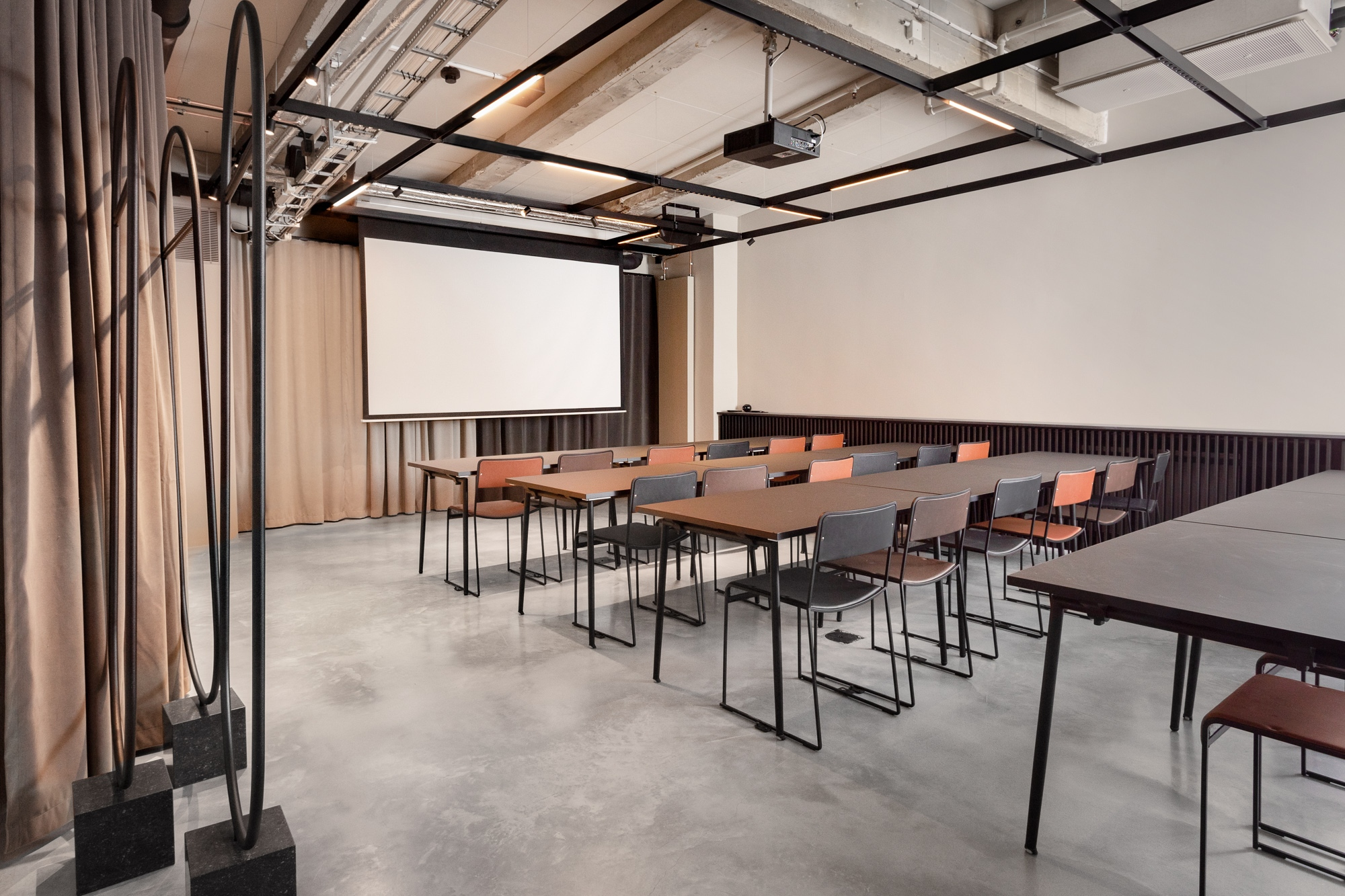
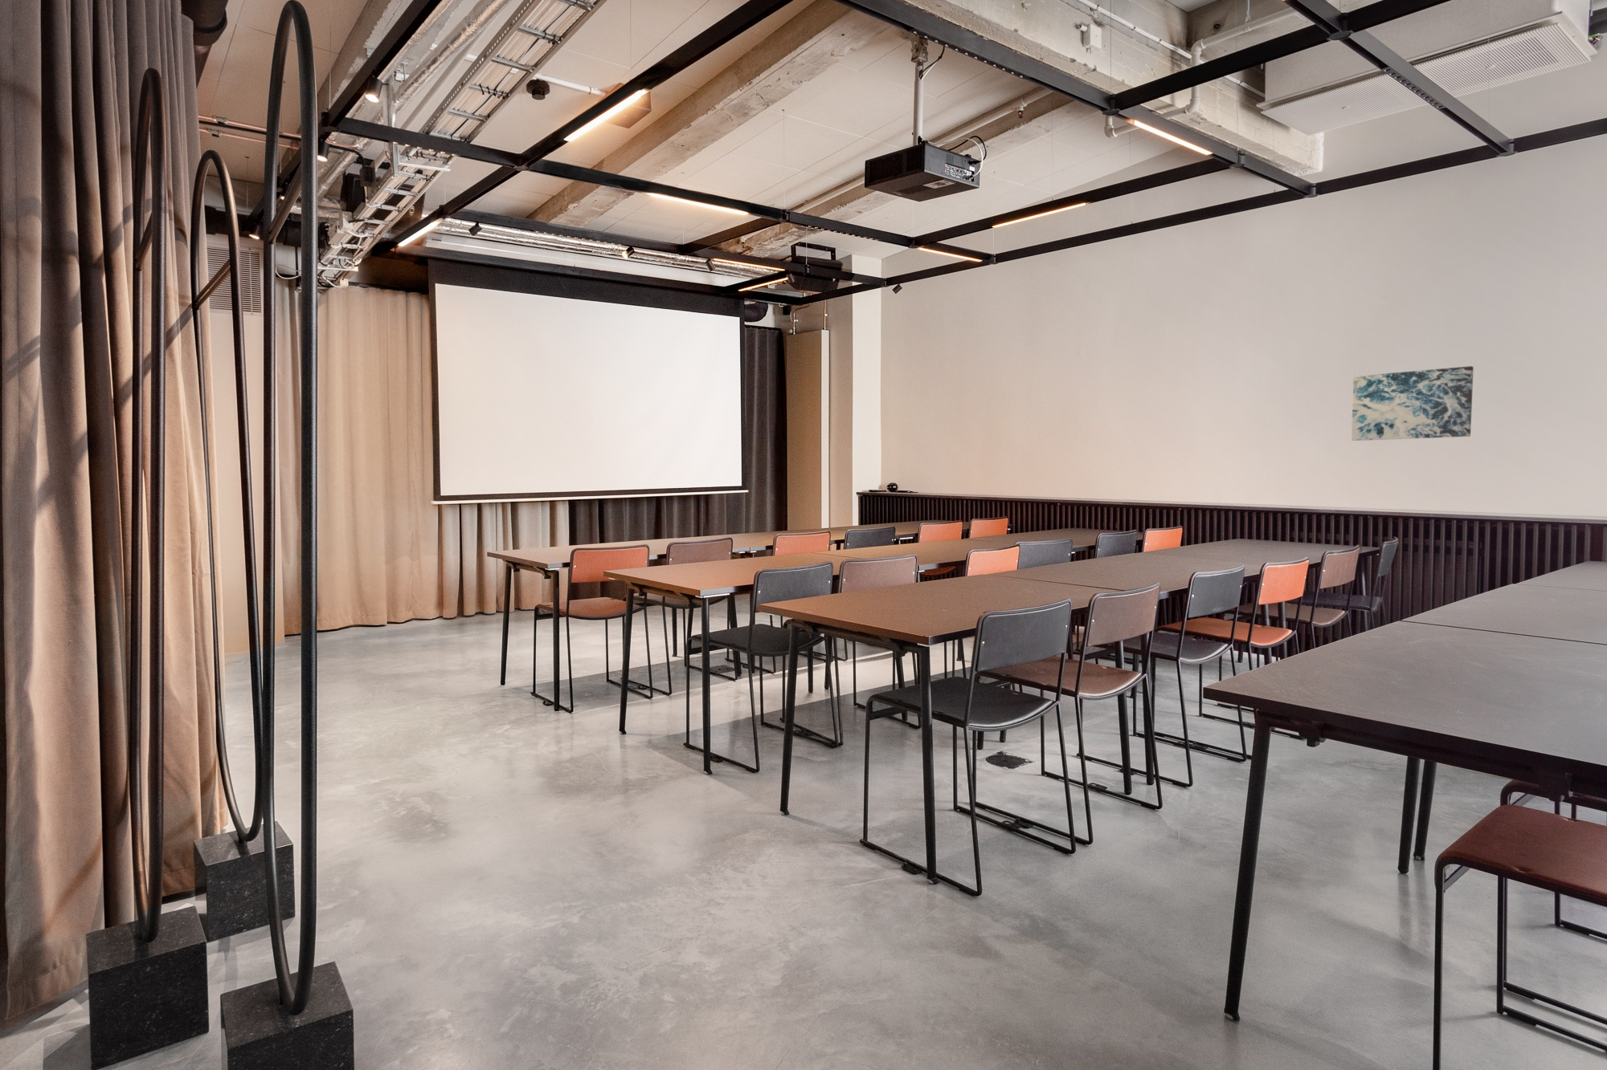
+ wall art (1410, 405)
